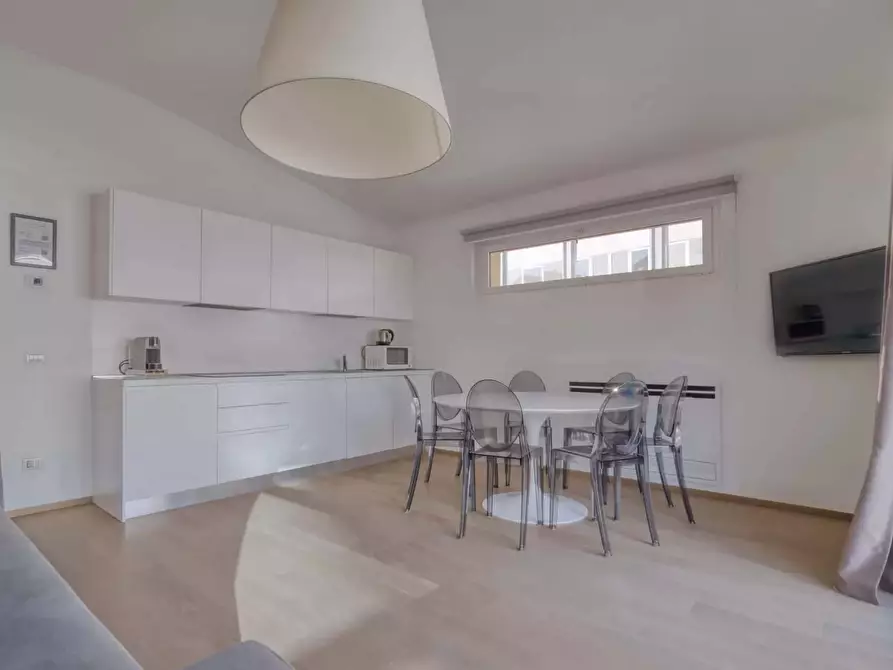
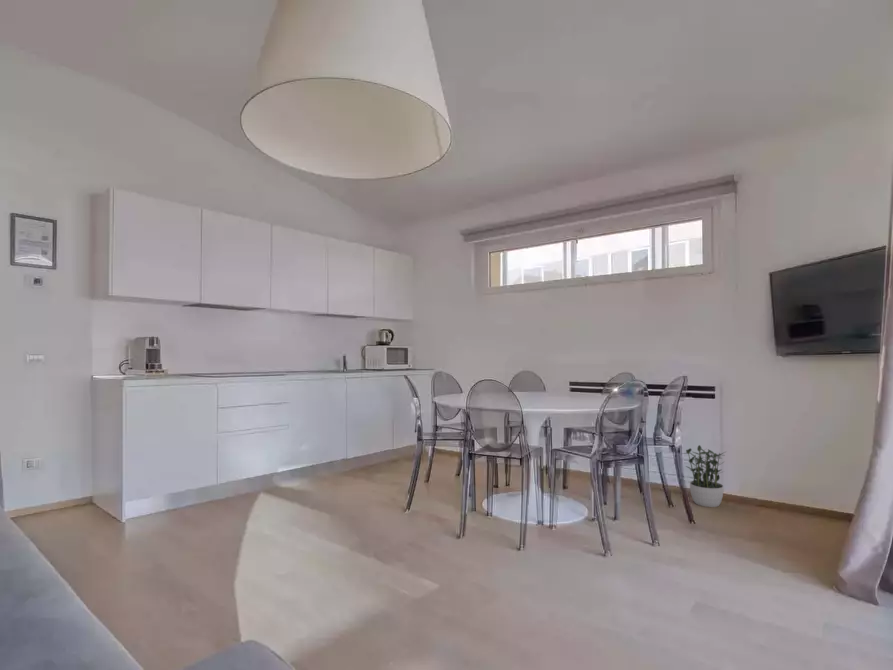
+ potted plant (704, 473)
